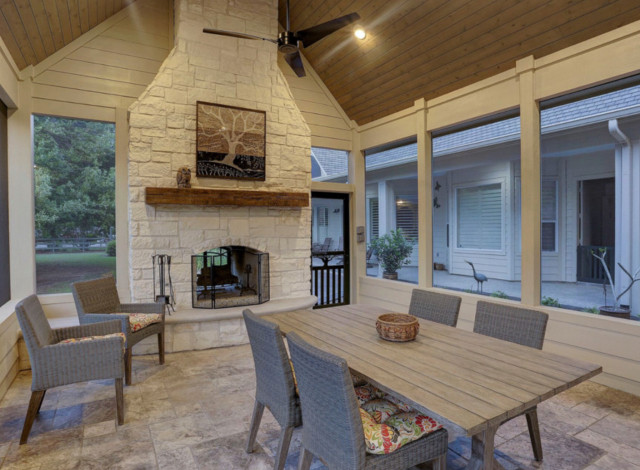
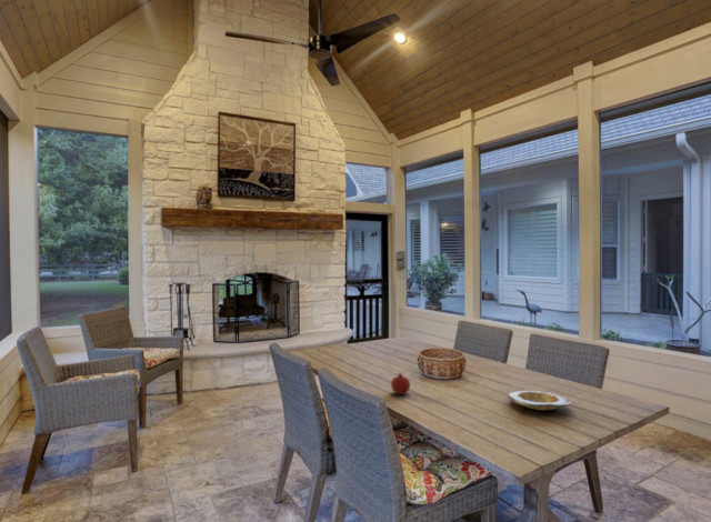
+ plate (538, 401)
+ fruit (400, 383)
